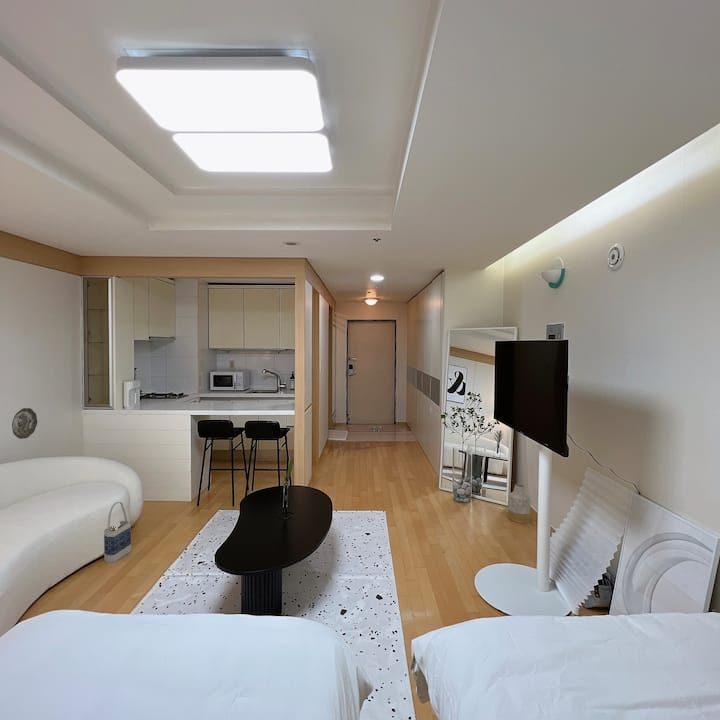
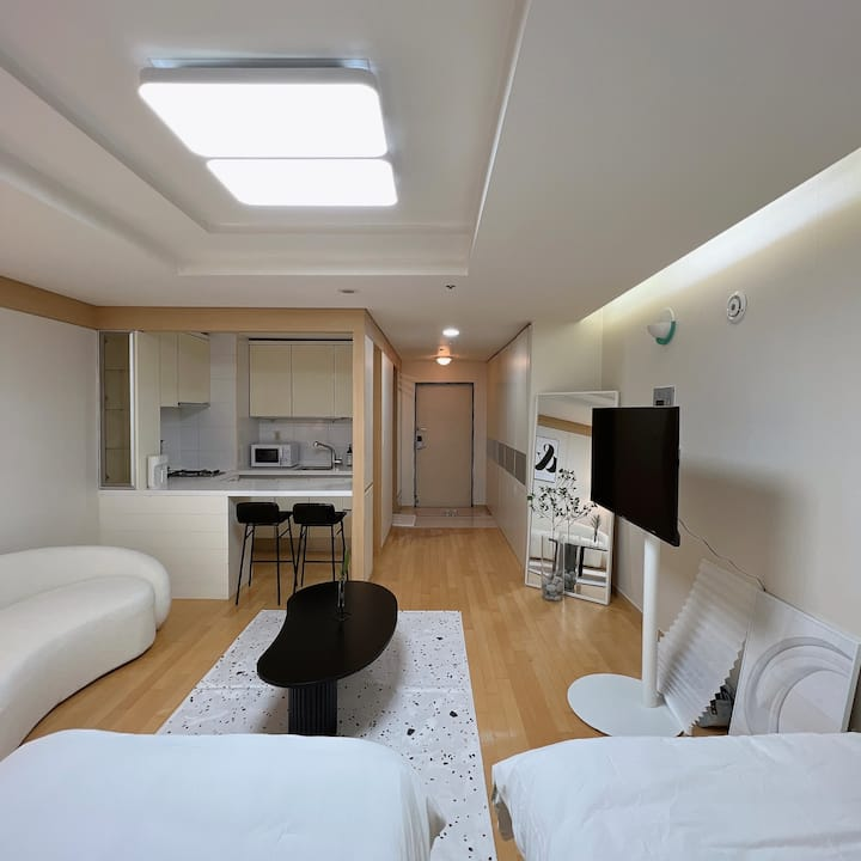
- bag (117, 529)
- vase (519, 501)
- decorative plate (23, 423)
